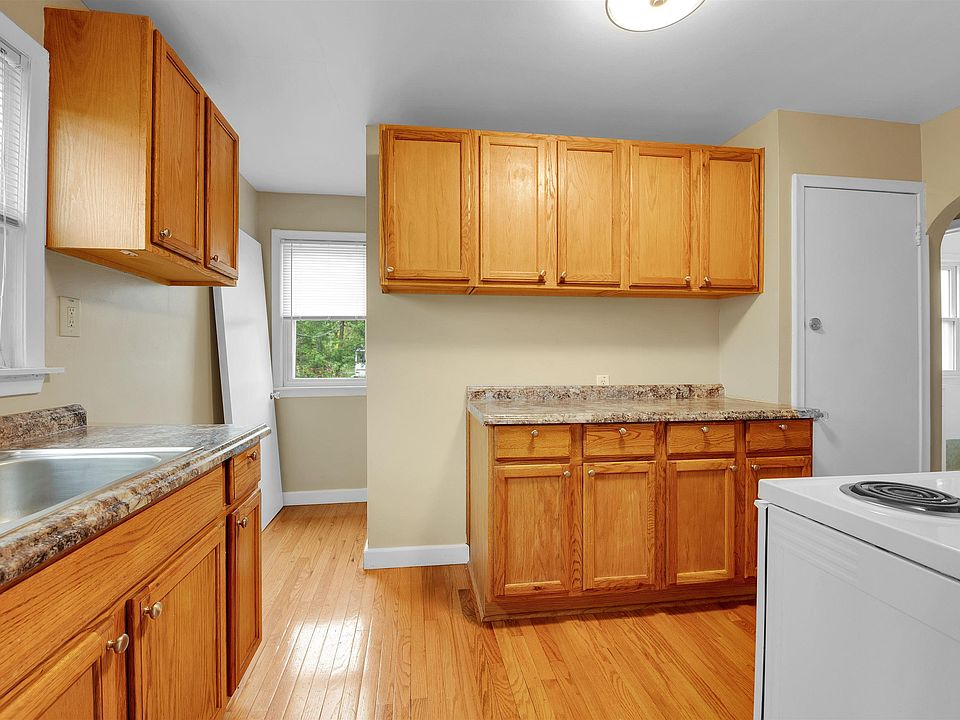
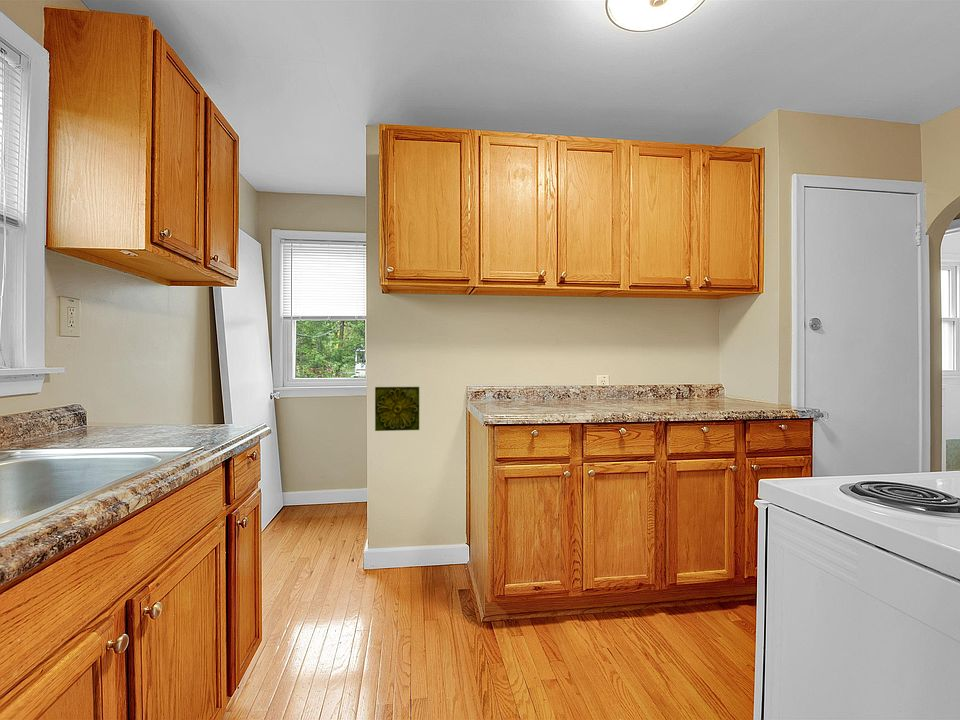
+ decorative tile (397, 408)
